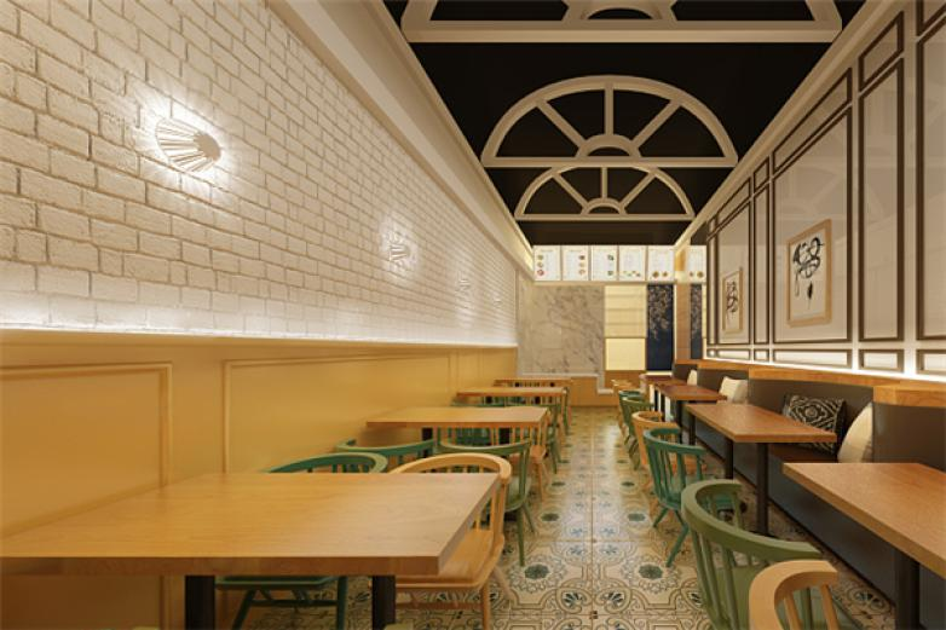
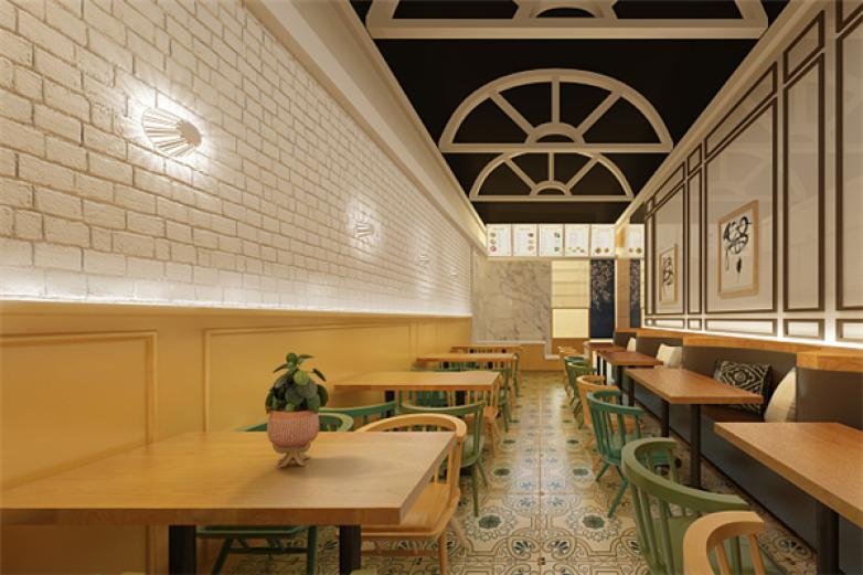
+ potted plant (297, 406)
